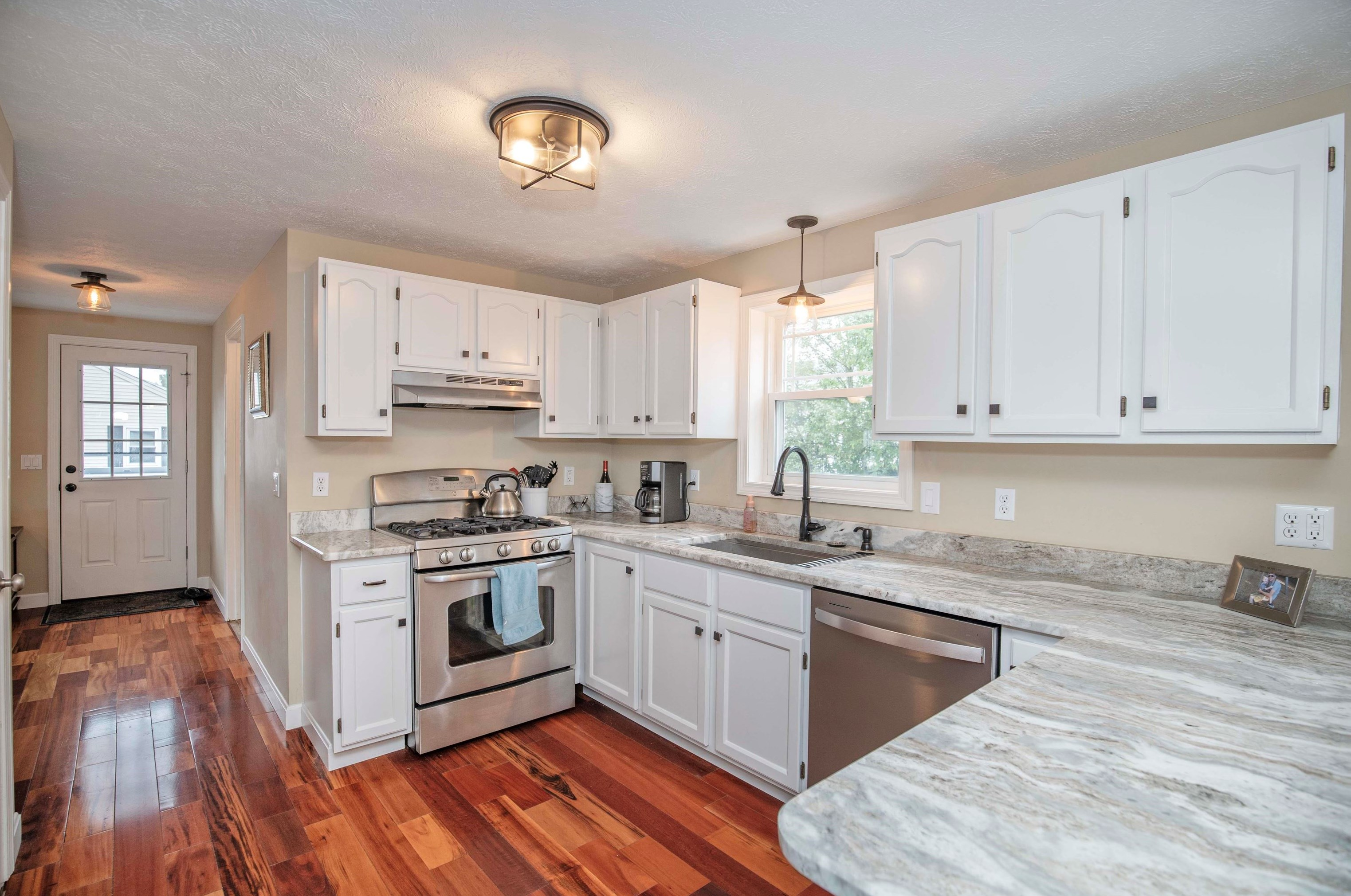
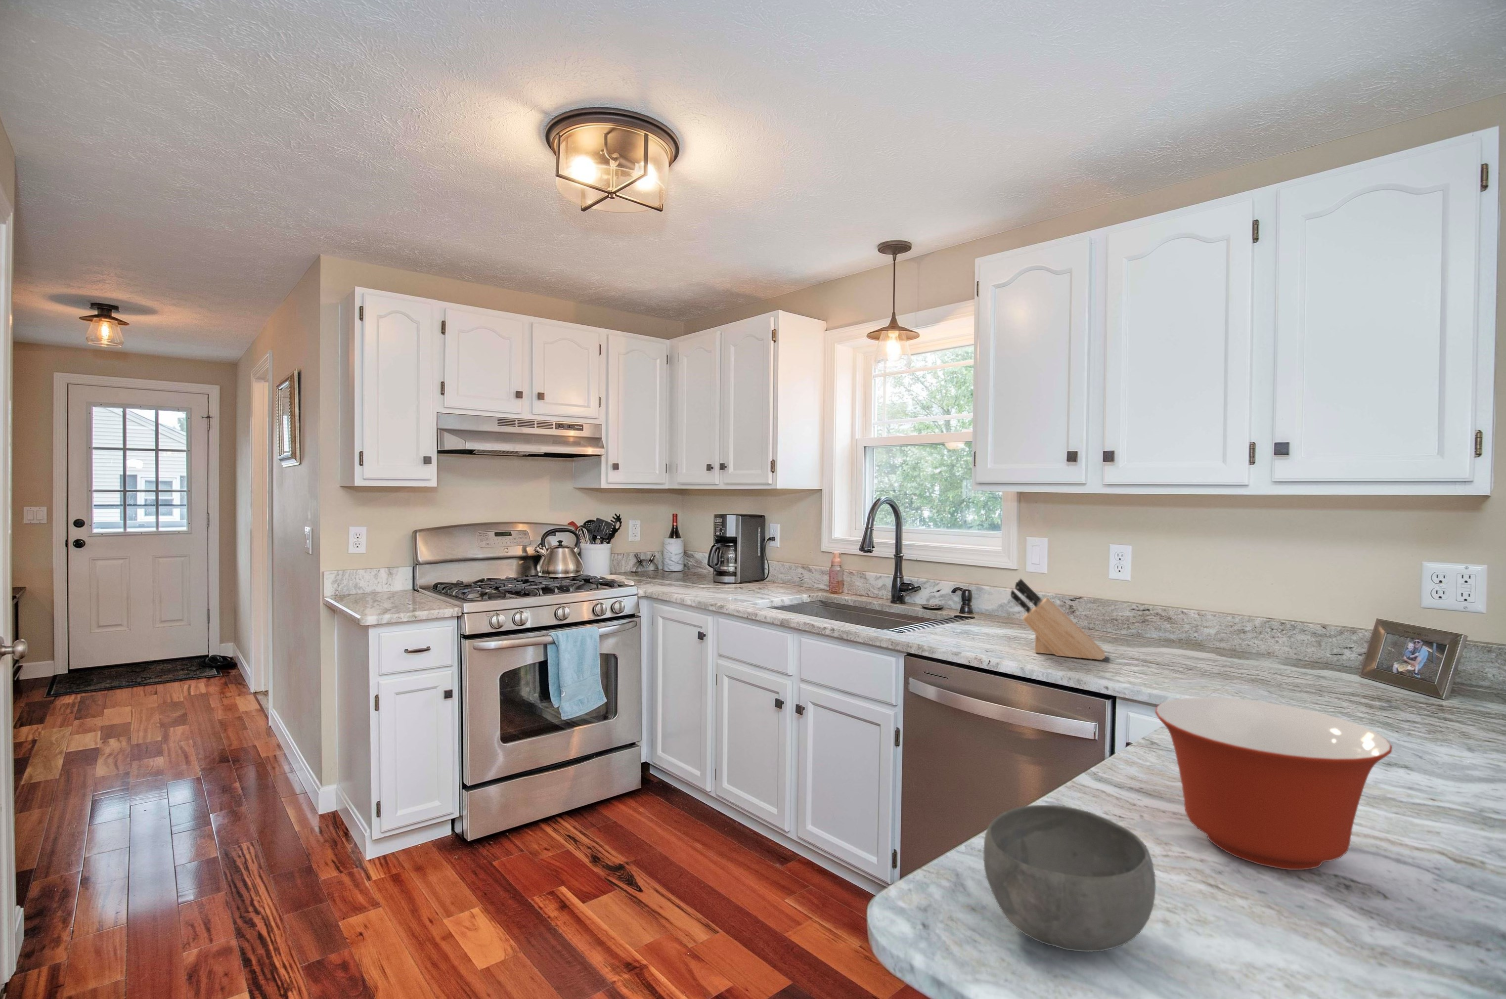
+ mixing bowl (1263, 785)
+ knife block (1056, 617)
+ bowl (1065, 884)
